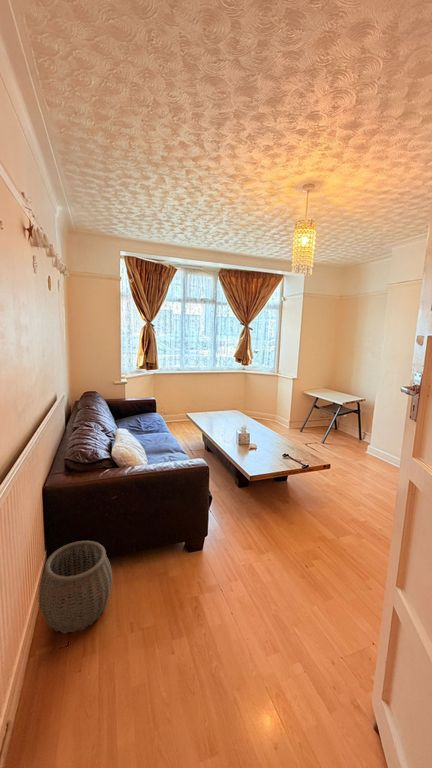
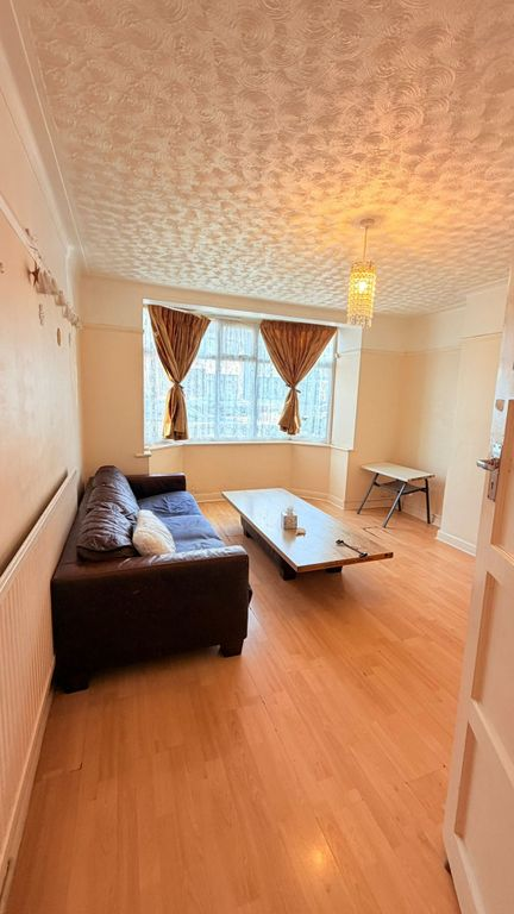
- woven basket (76, 584)
